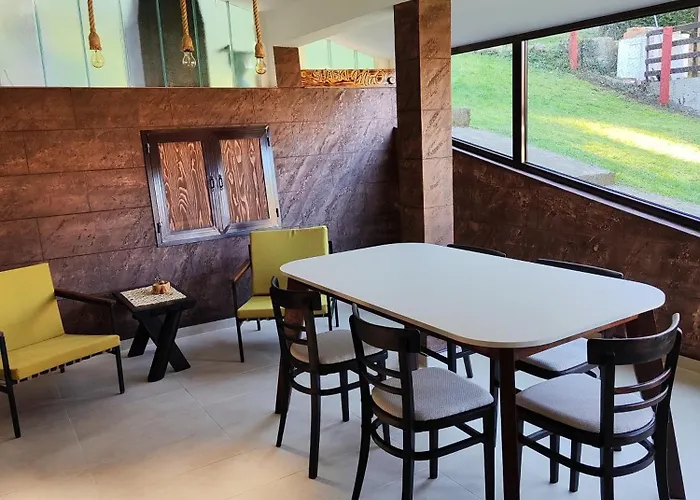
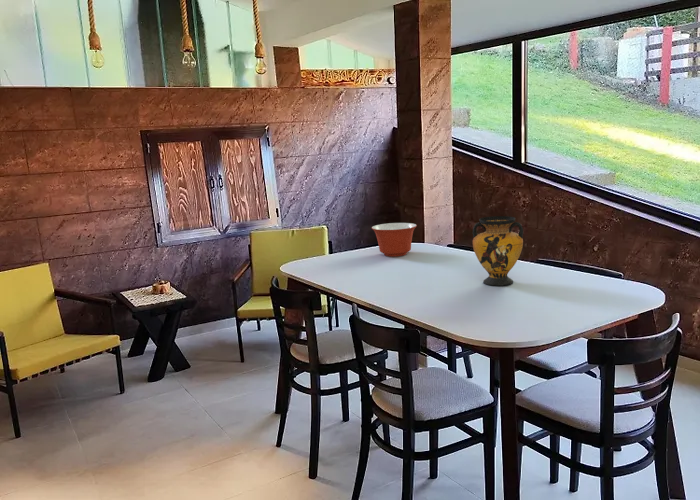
+ vase (497, 250)
+ mixing bowl (394, 240)
